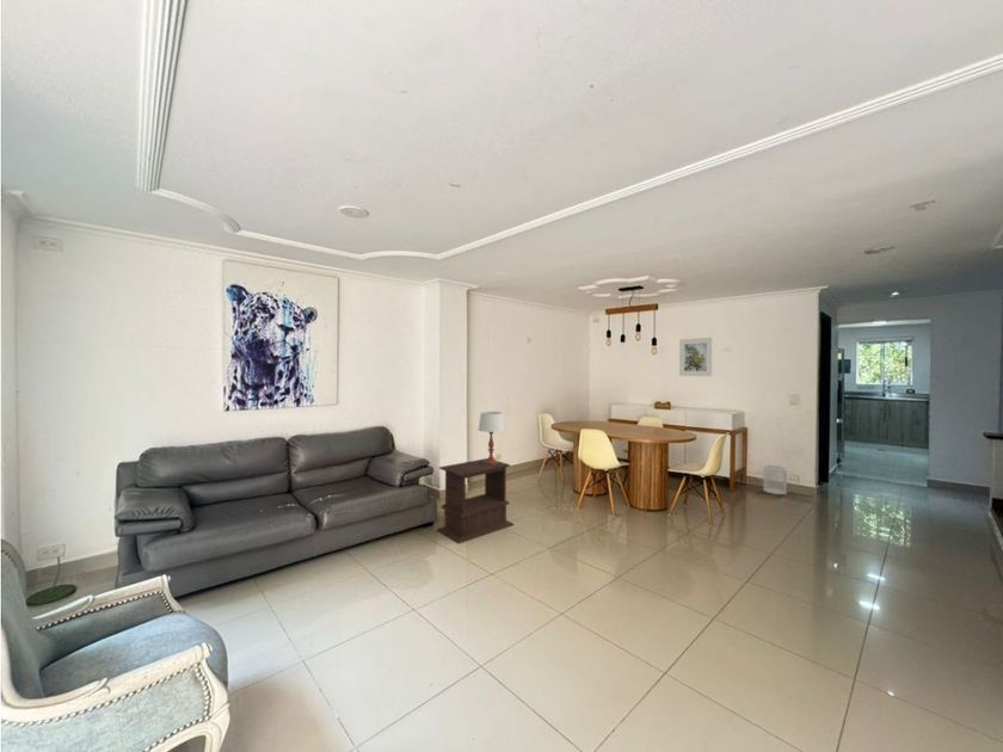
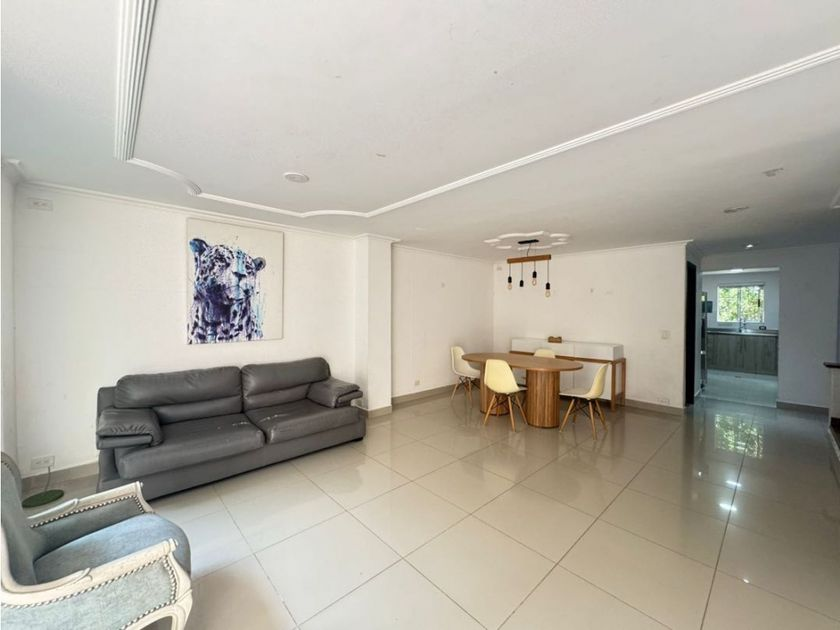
- wastebasket (775, 479)
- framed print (695, 357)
- side table (475, 497)
- table lamp (491, 437)
